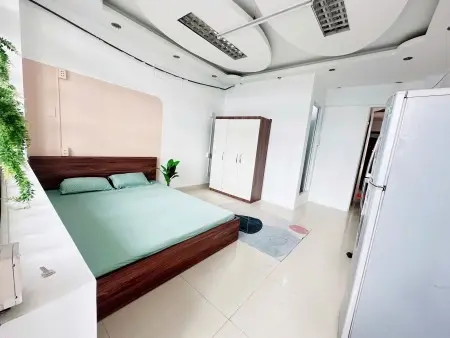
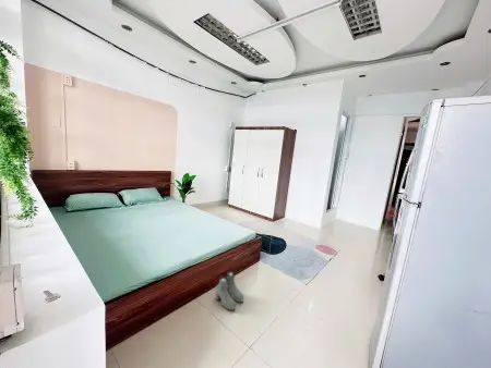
+ boots (229, 289)
